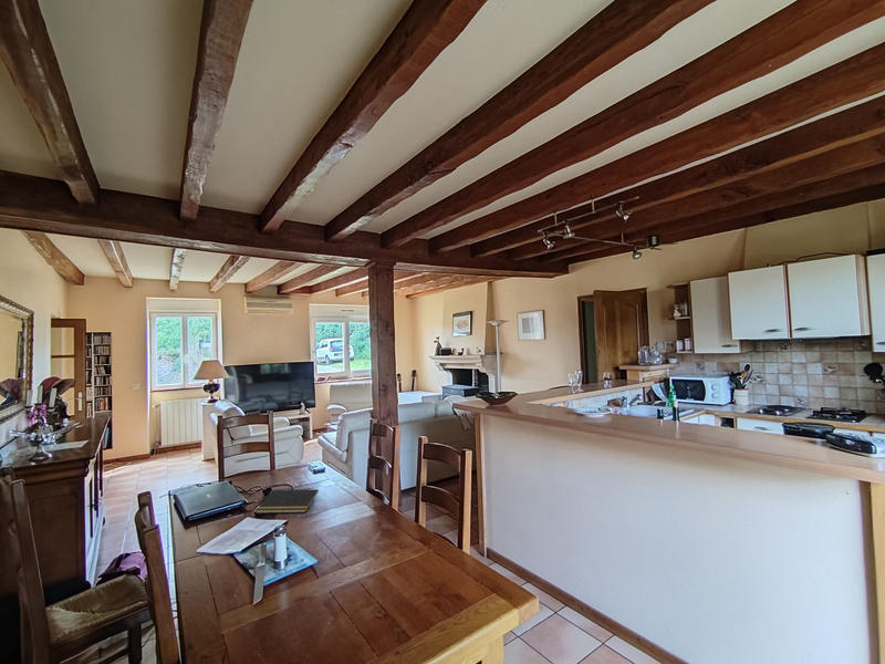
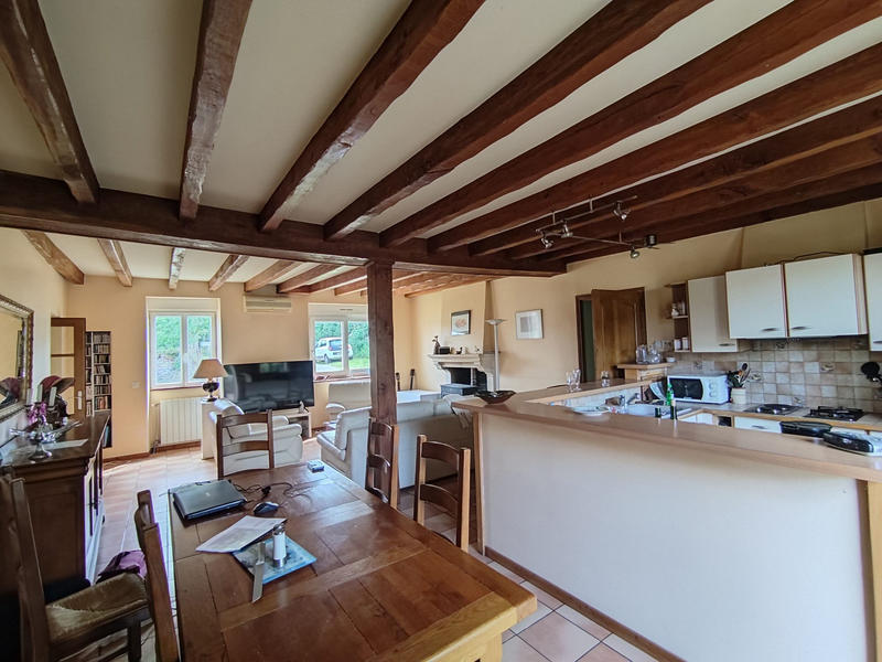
- notepad (288, 500)
